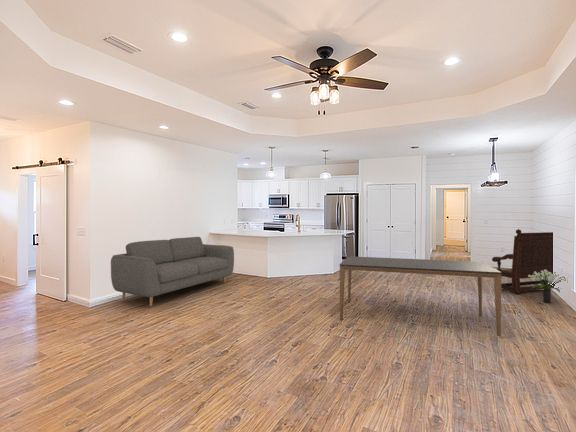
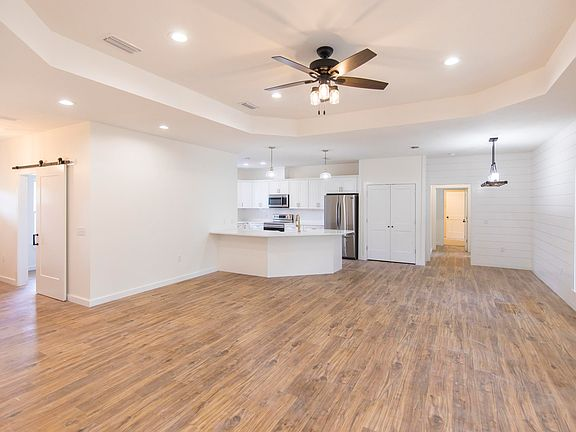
- dining table (416, 273)
- bench (530, 258)
- sofa (179, 265)
- potted plant (547, 286)
